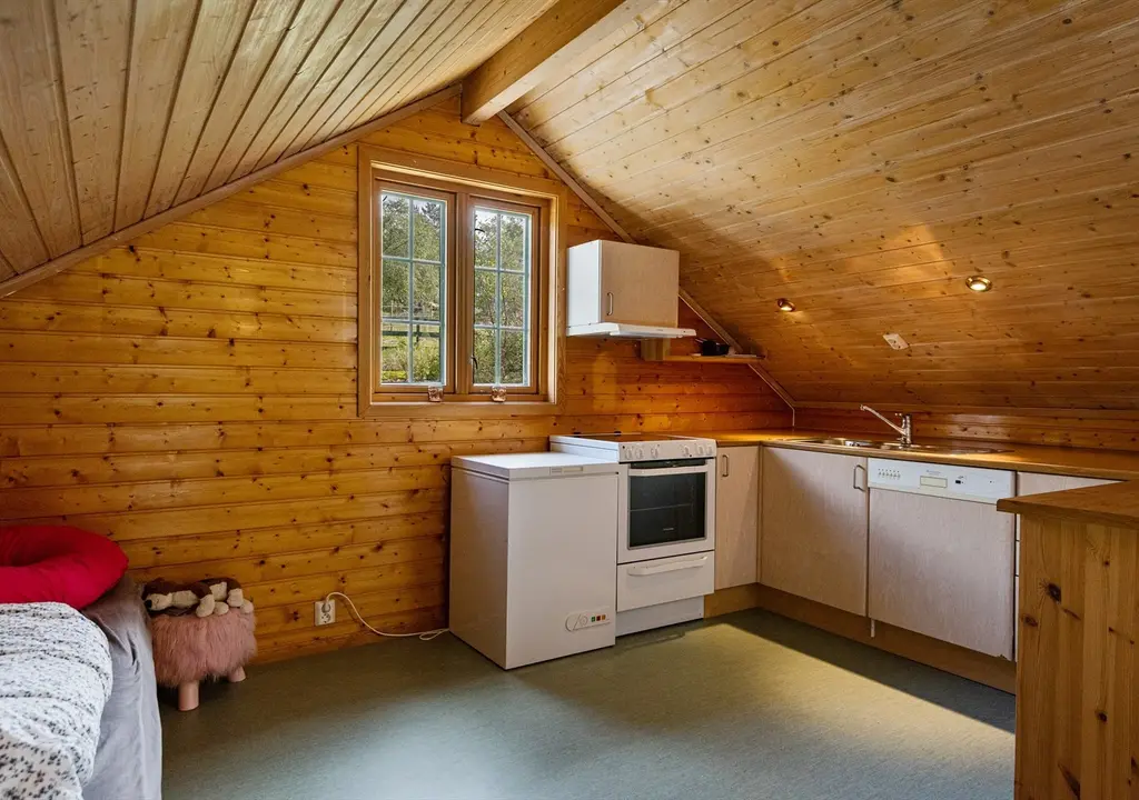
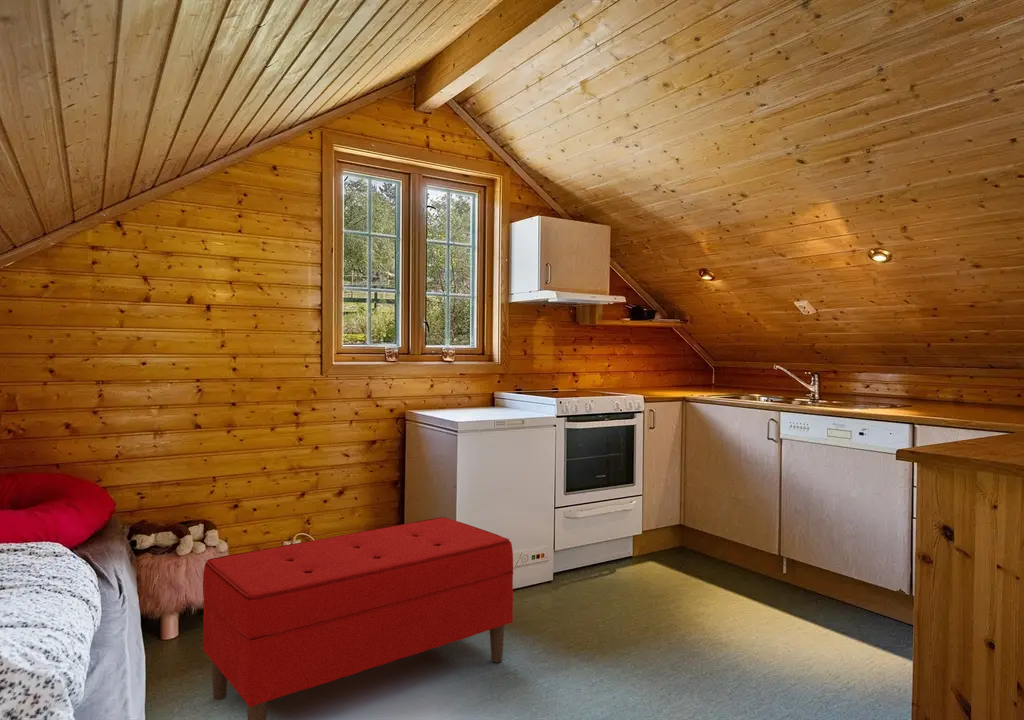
+ bench (366, 613)
